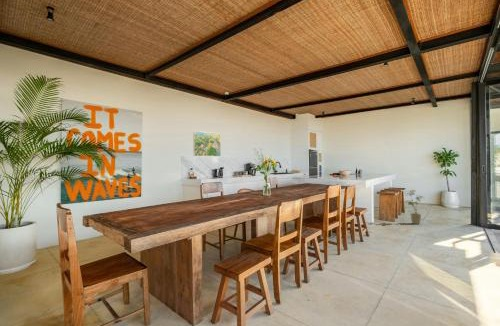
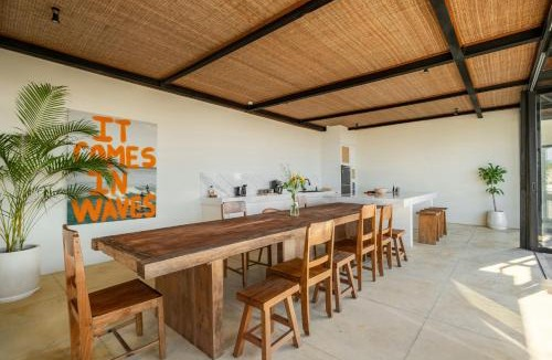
- house plant (413, 206)
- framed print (207, 144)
